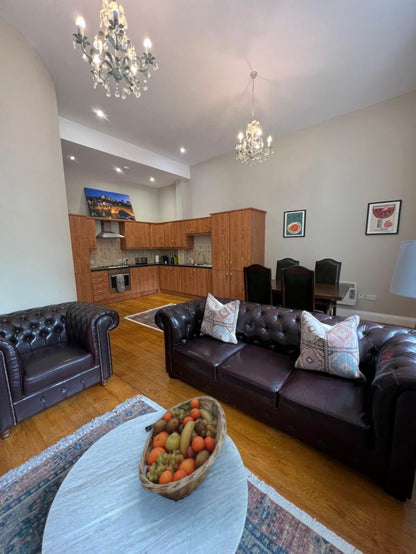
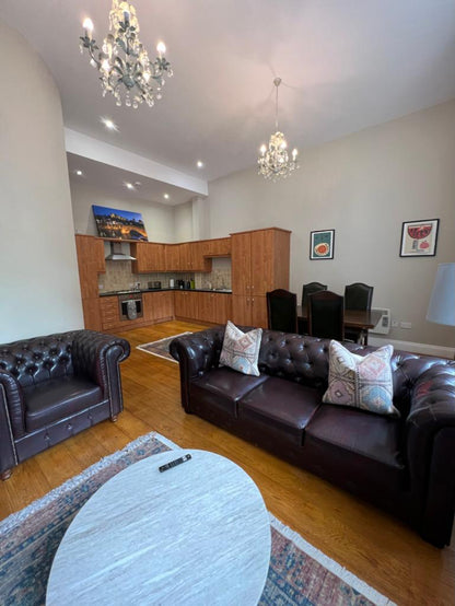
- fruit basket (184, 441)
